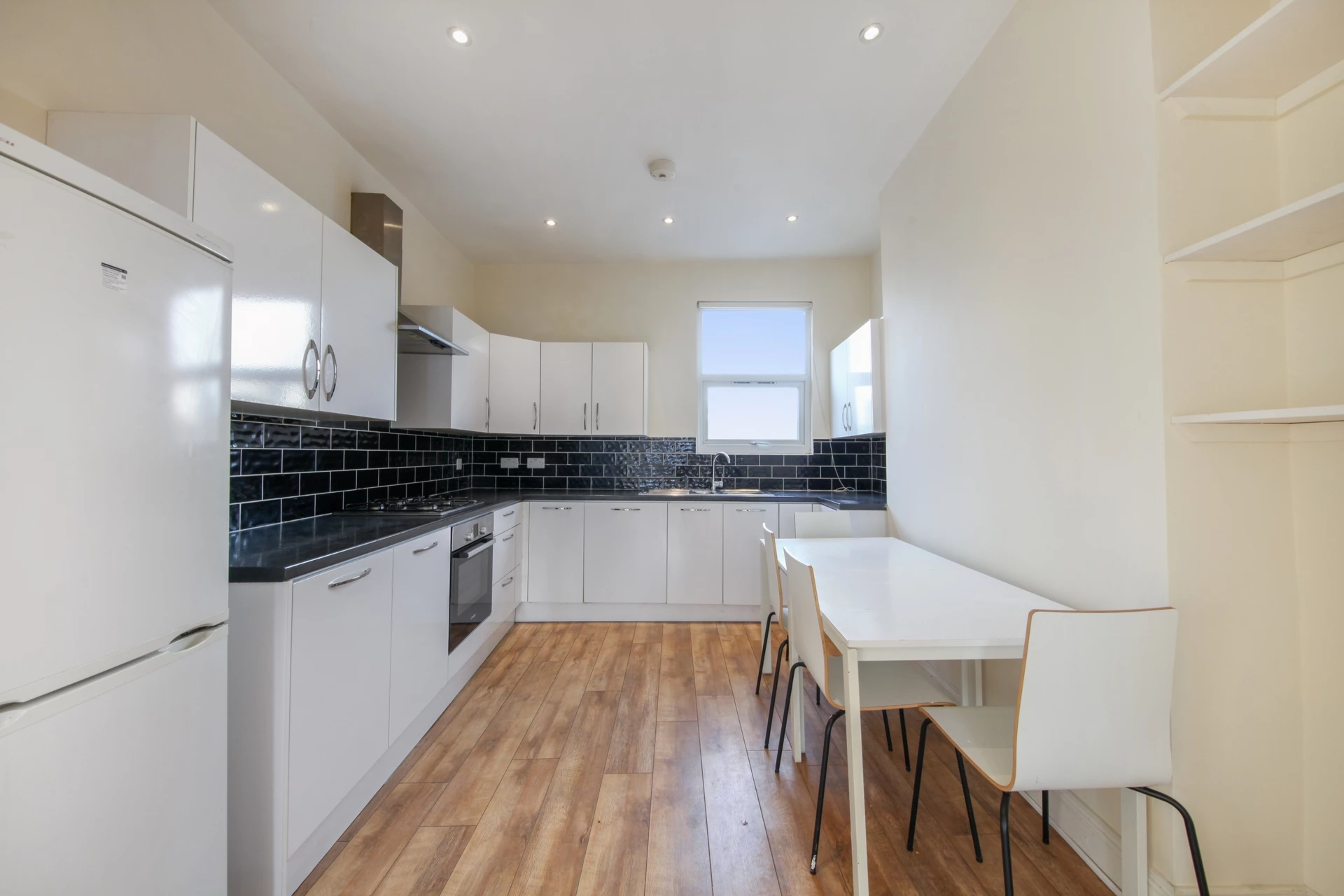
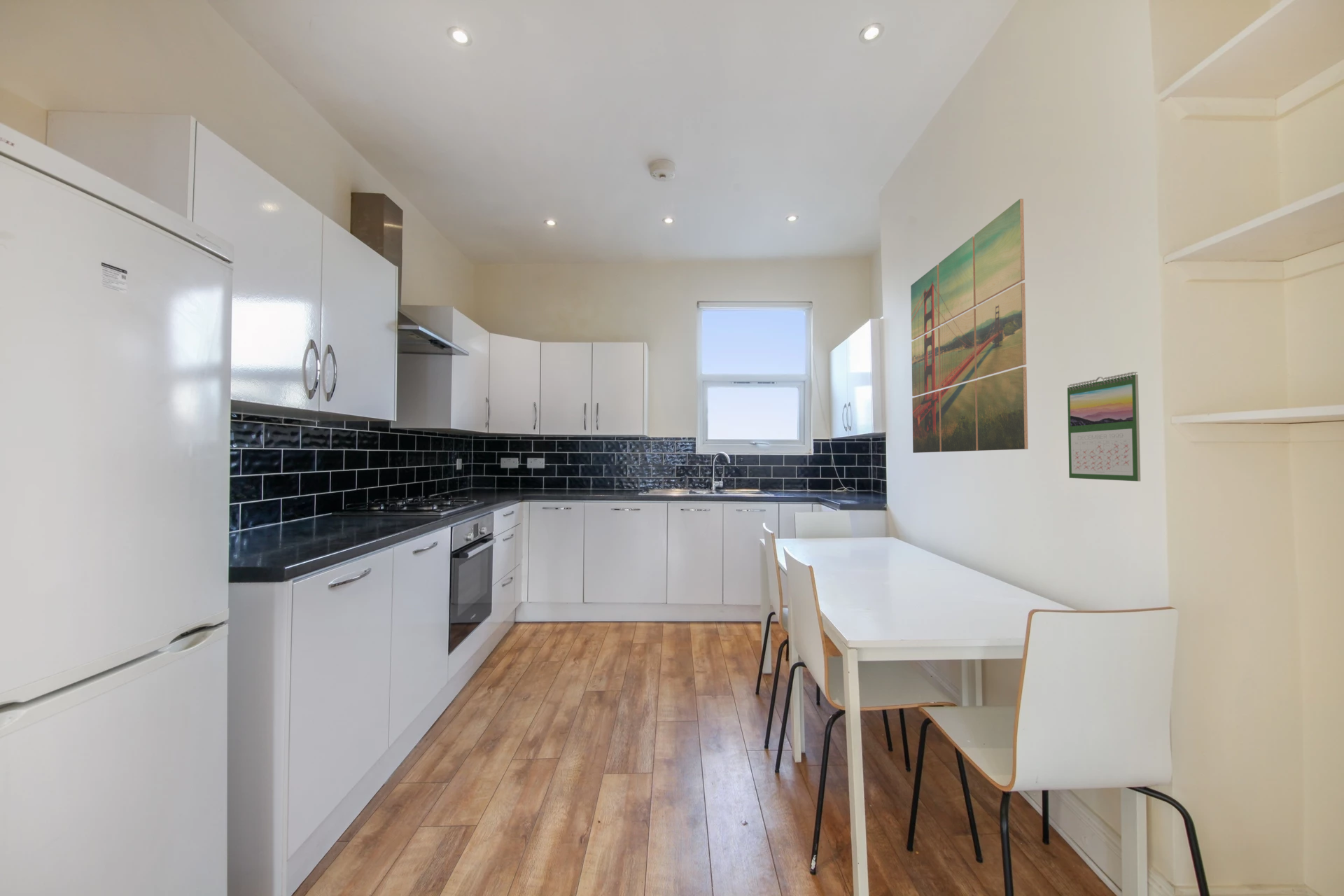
+ wall art (957, 350)
+ calendar (1100, 428)
